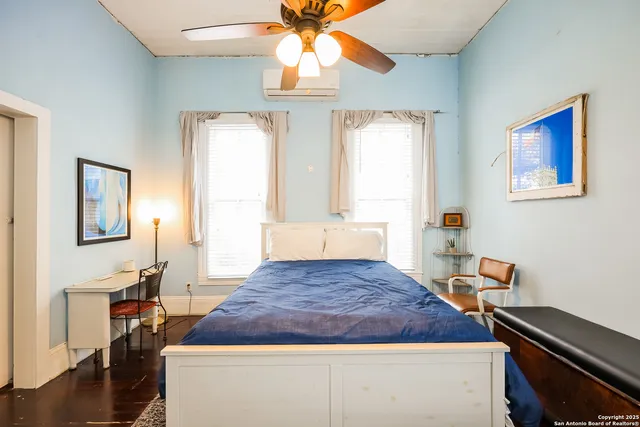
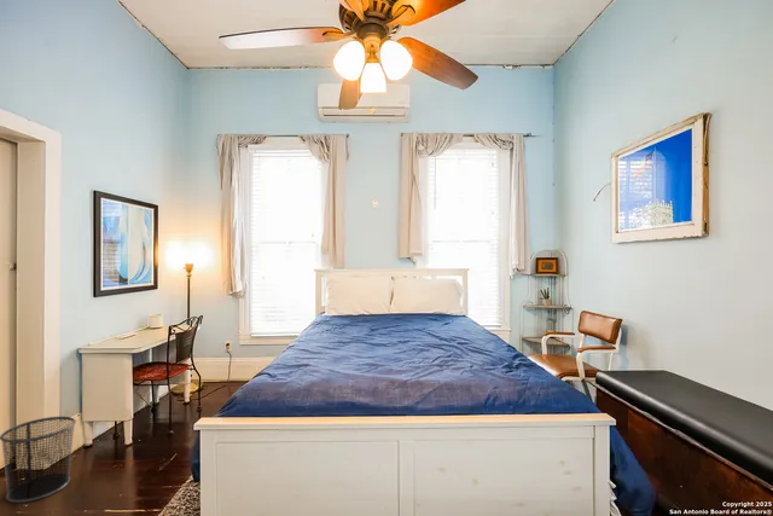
+ waste bin (39, 457)
